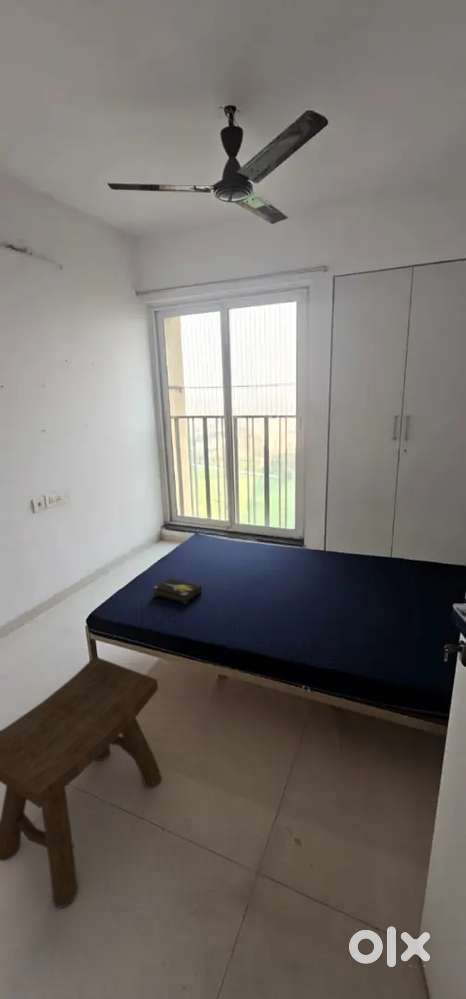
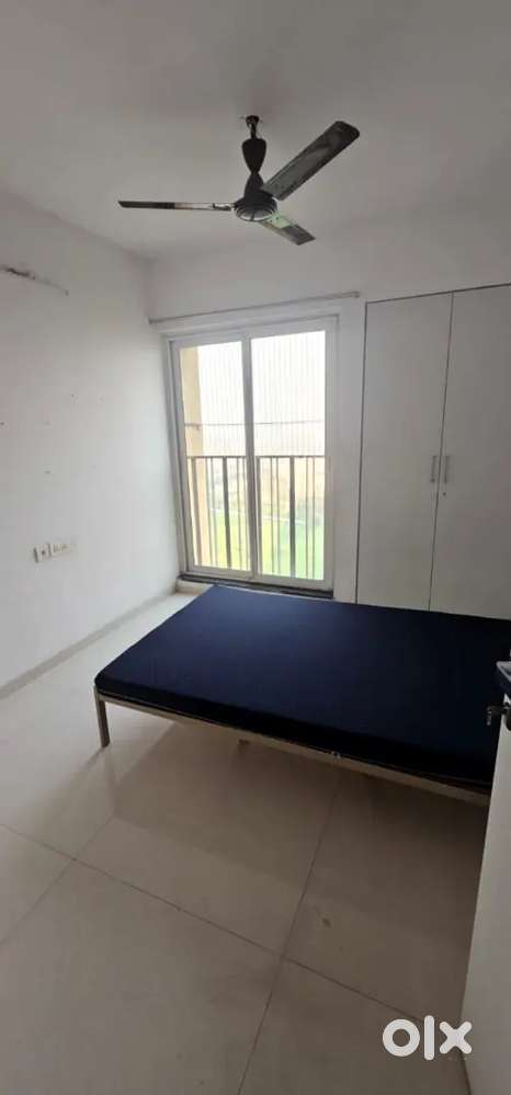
- hardback book (177, 589)
- stool (79, 763)
